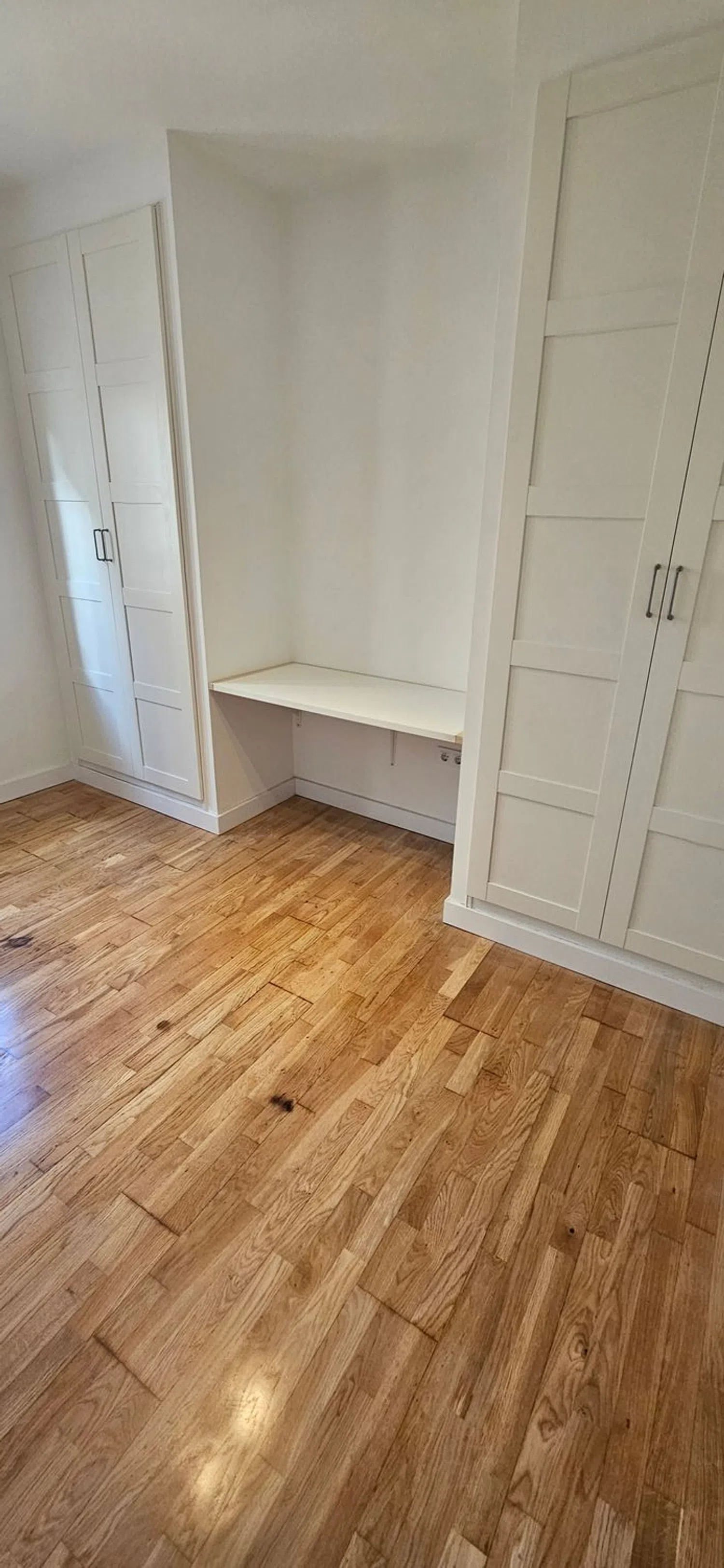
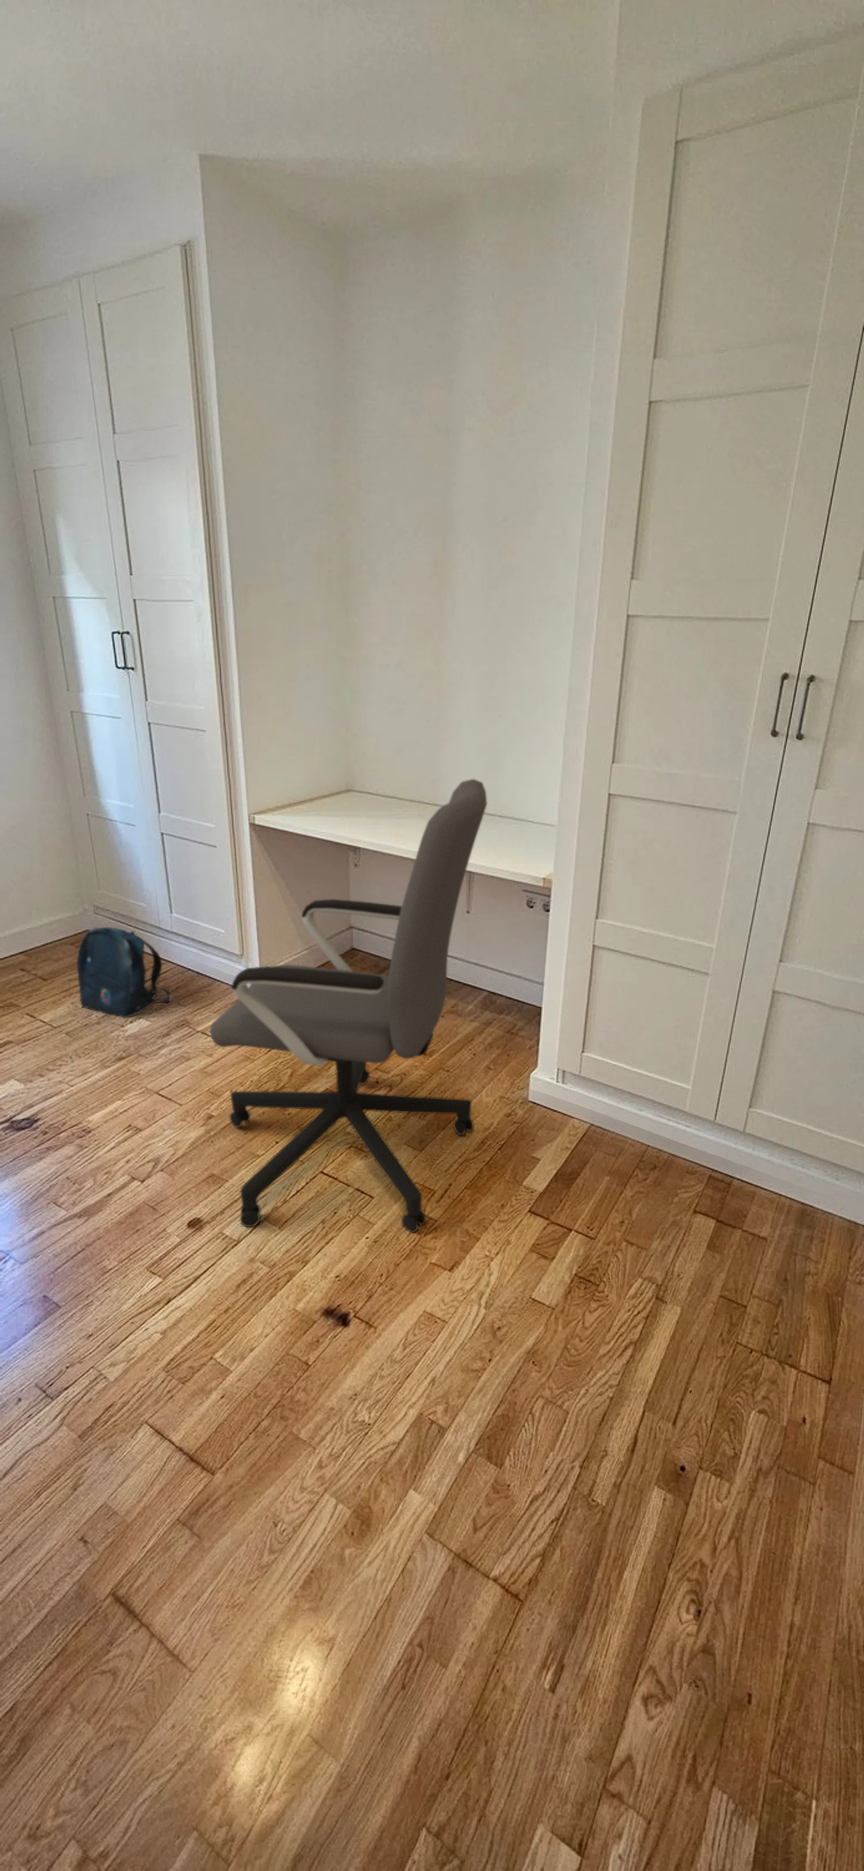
+ office chair (347, 989)
+ backpack (119, 962)
